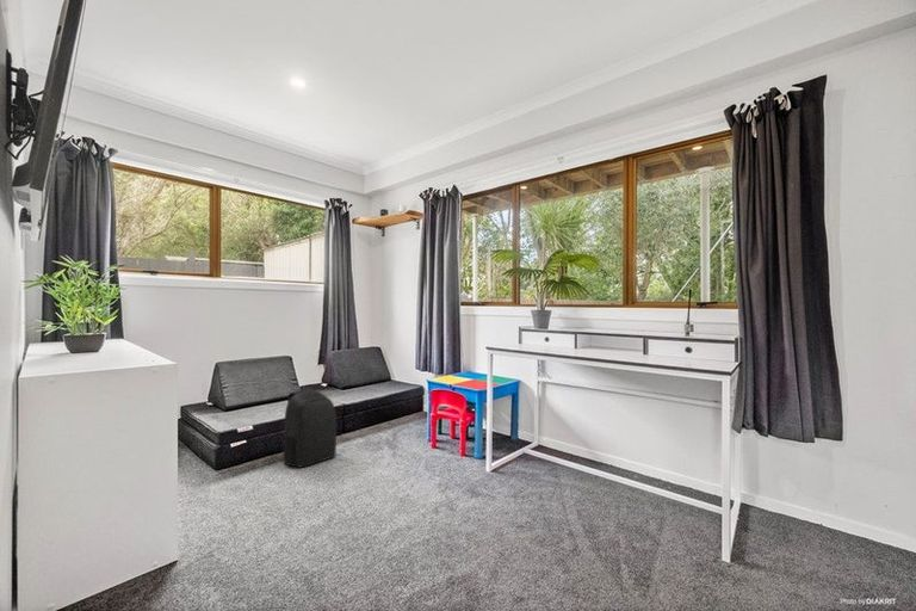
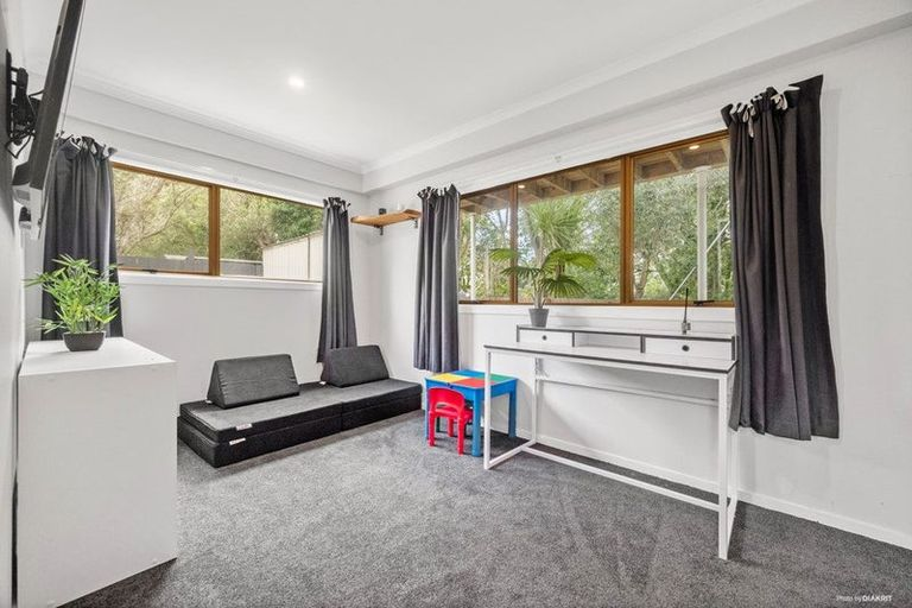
- backpack (307, 421)
